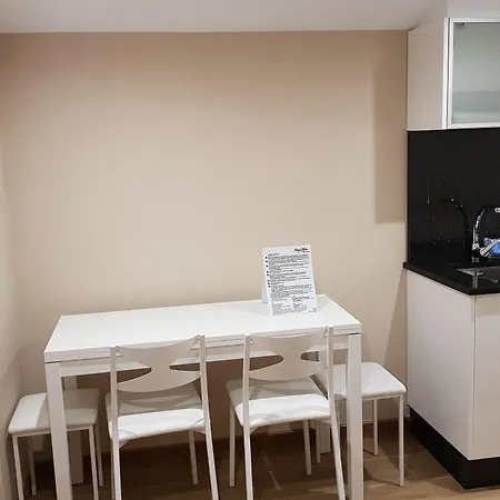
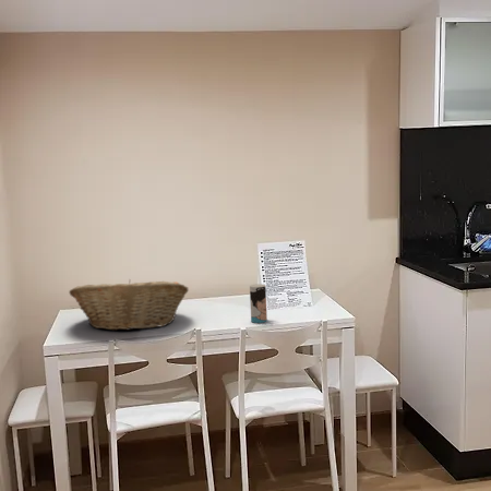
+ fruit basket (130, 299)
+ cup (258, 302)
